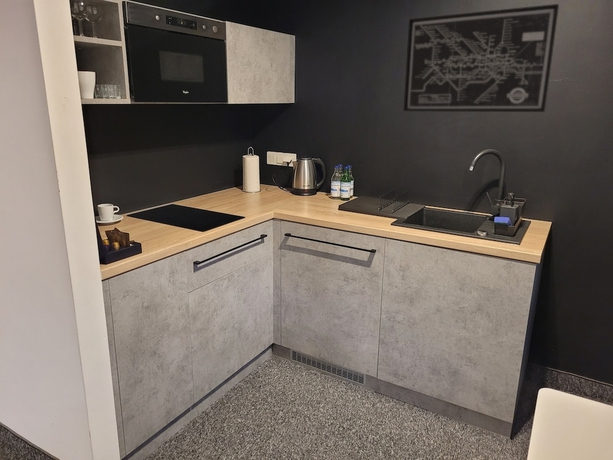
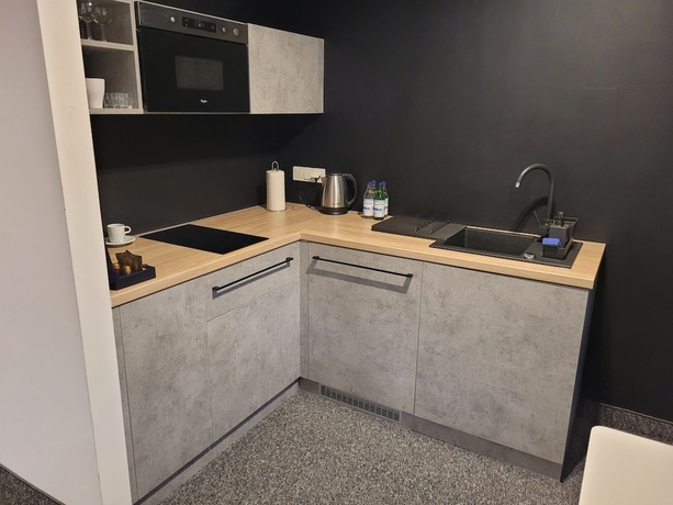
- wall art (474, 63)
